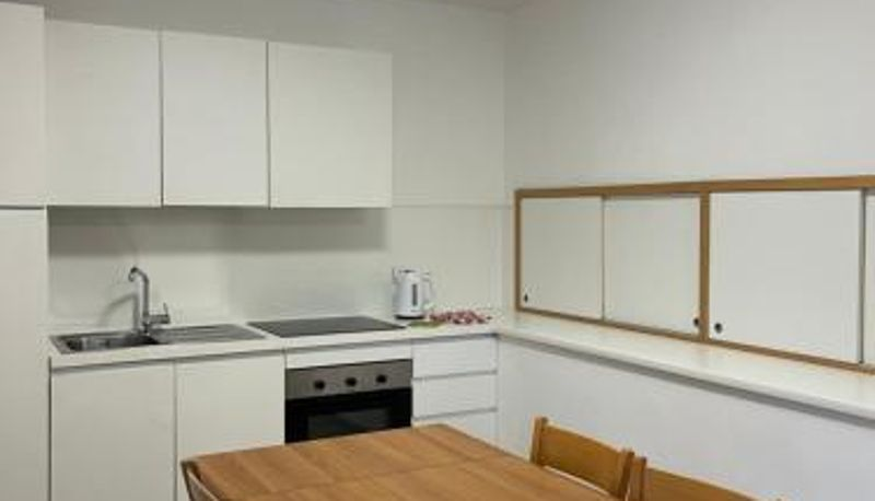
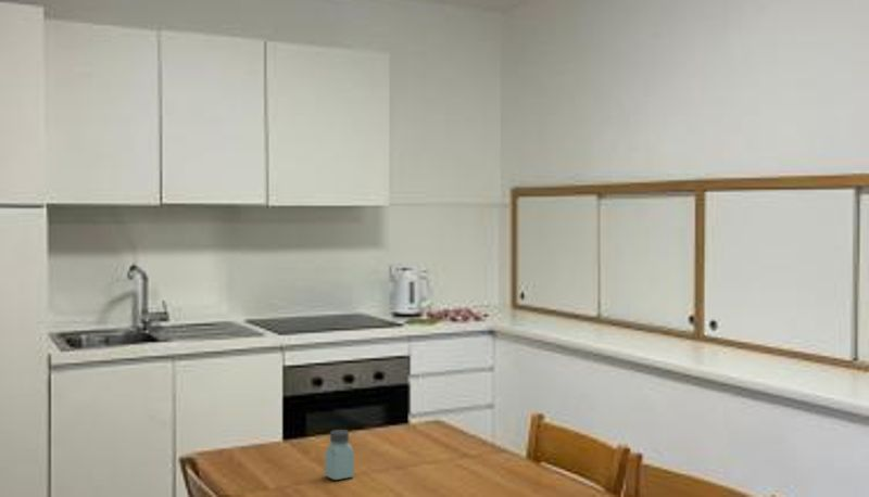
+ saltshaker (339, 454)
